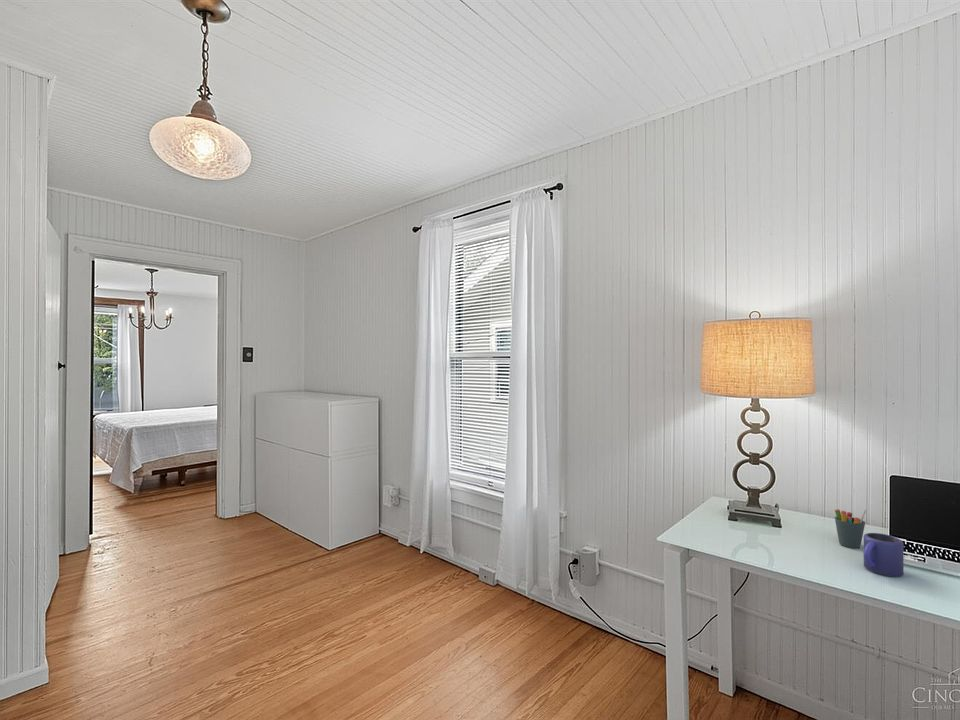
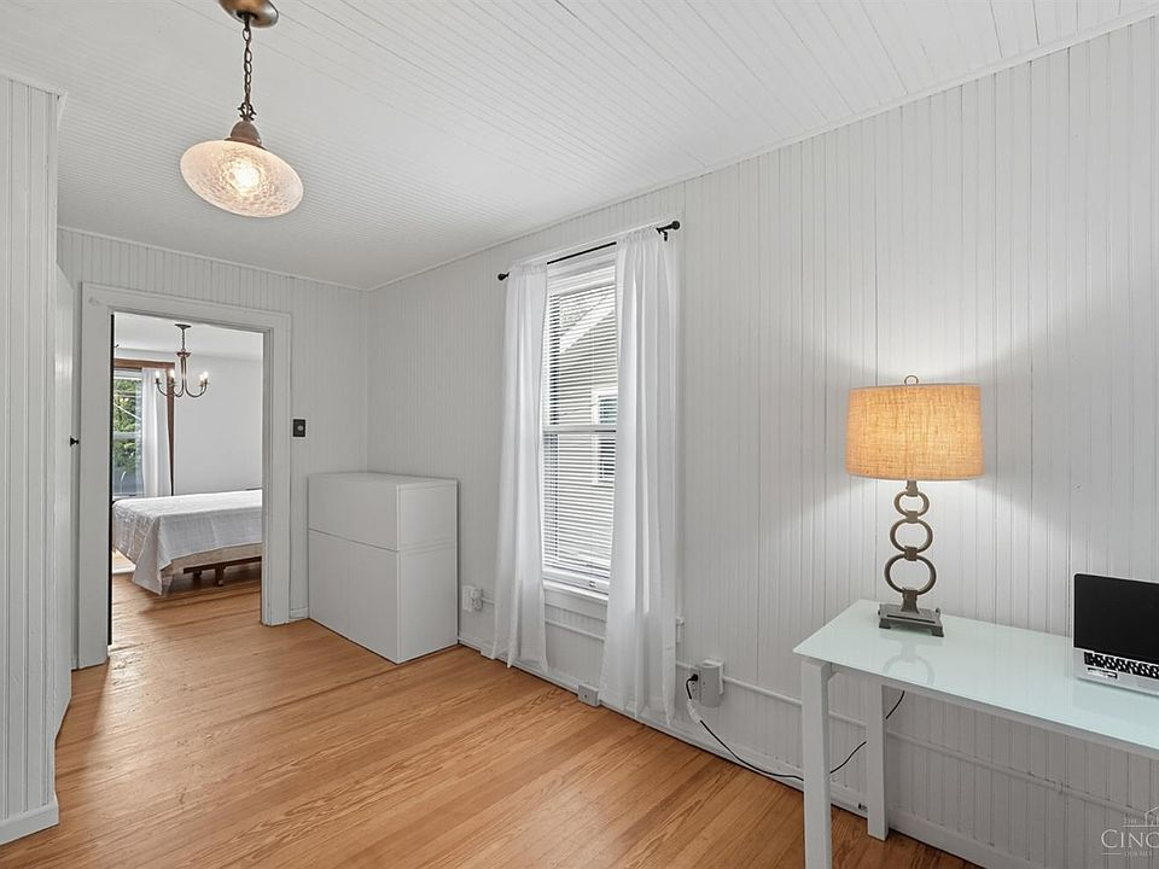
- pen holder (849, 525)
- mug (879, 554)
